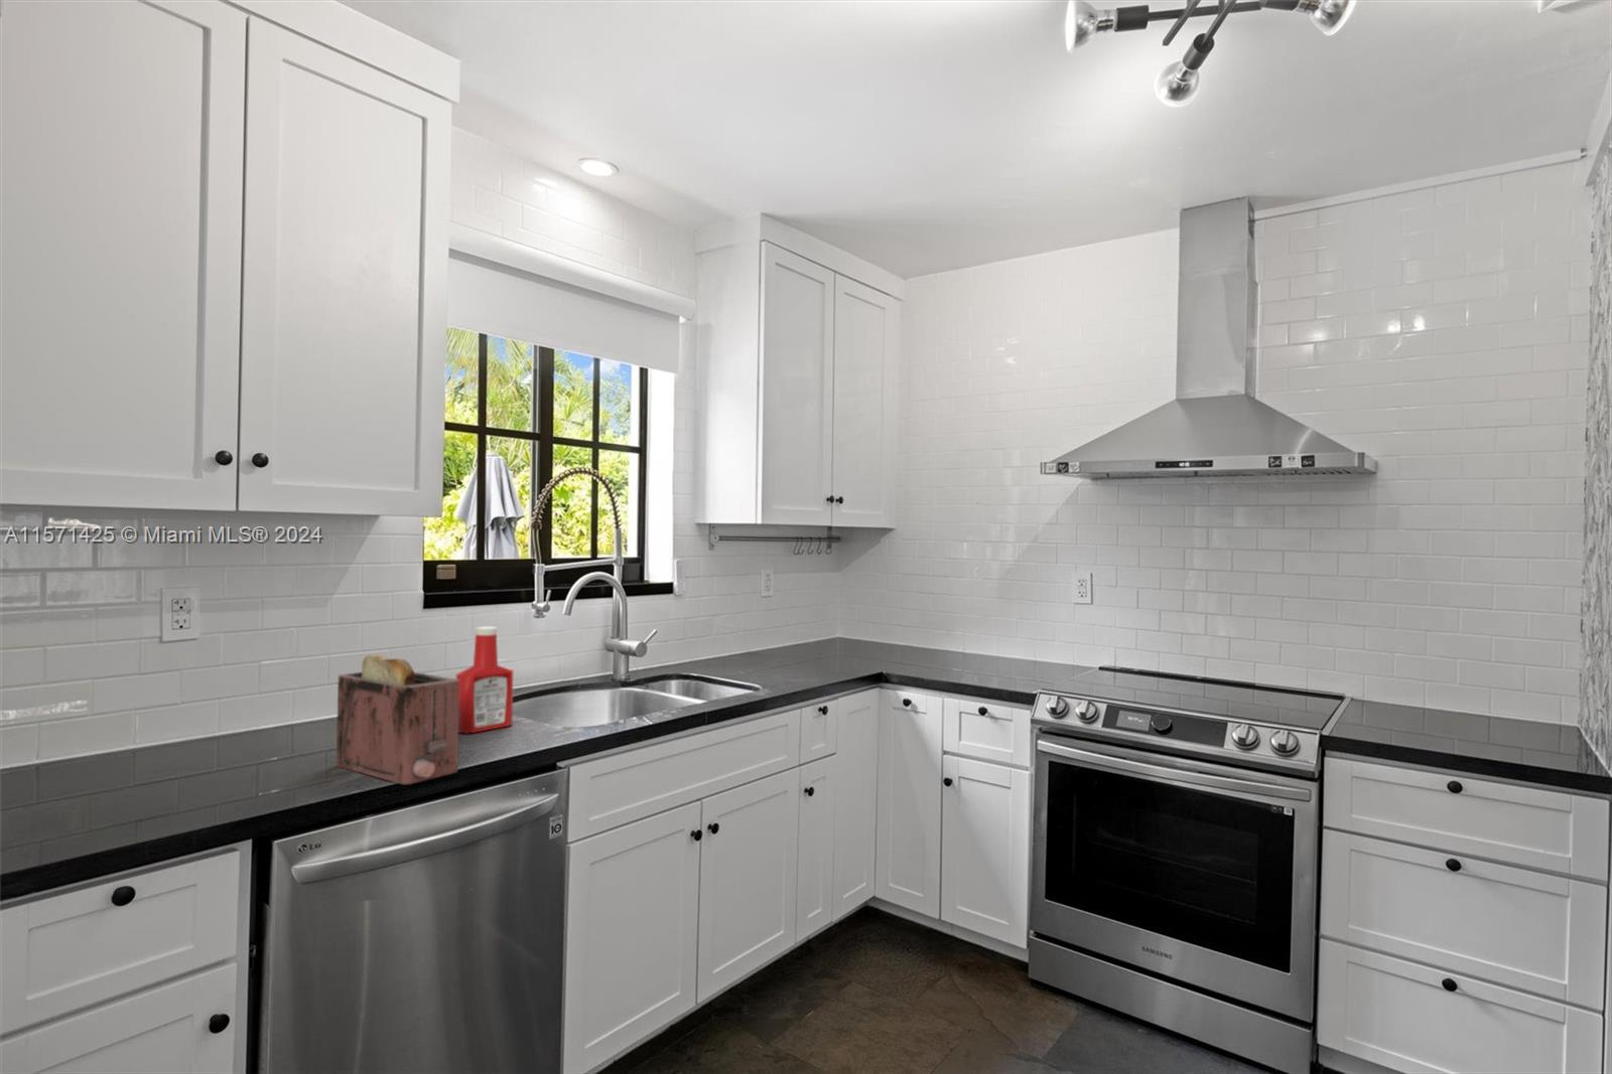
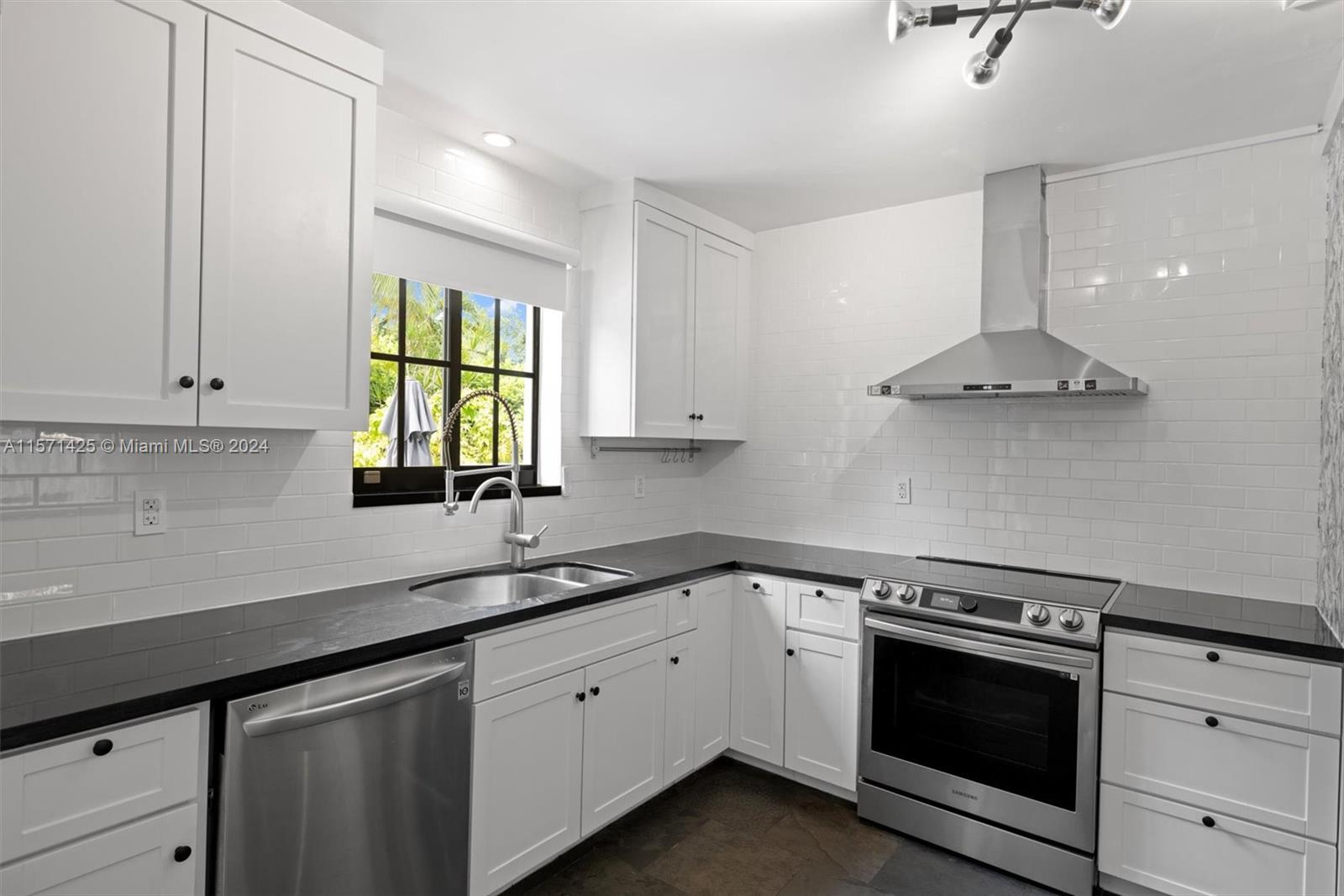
- soap bottle (485, 677)
- toaster (401, 713)
